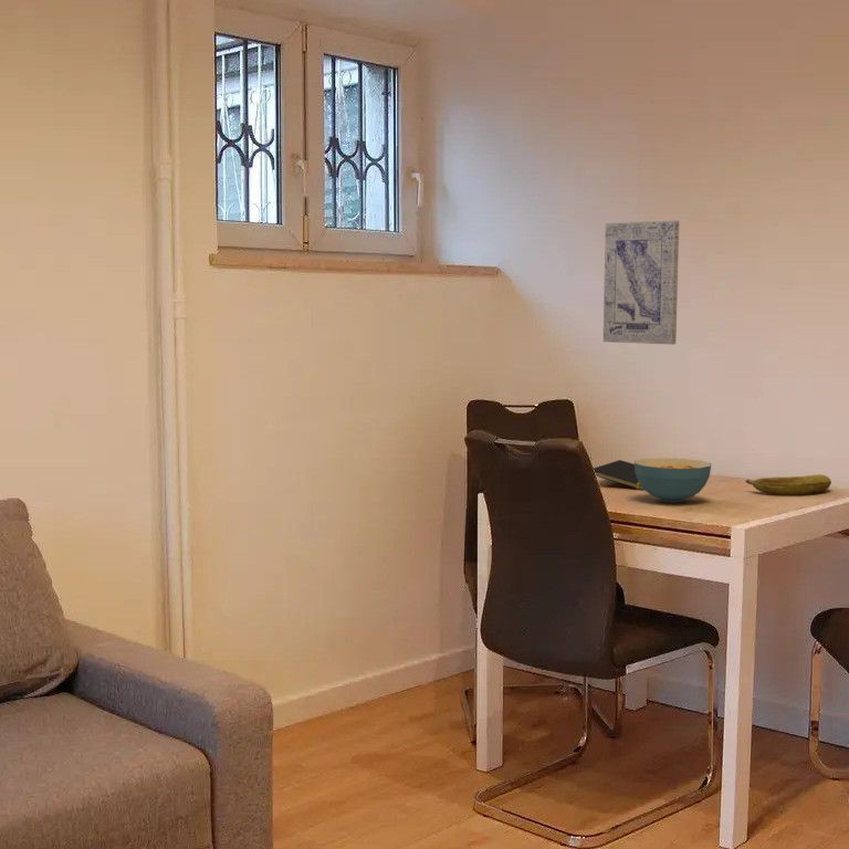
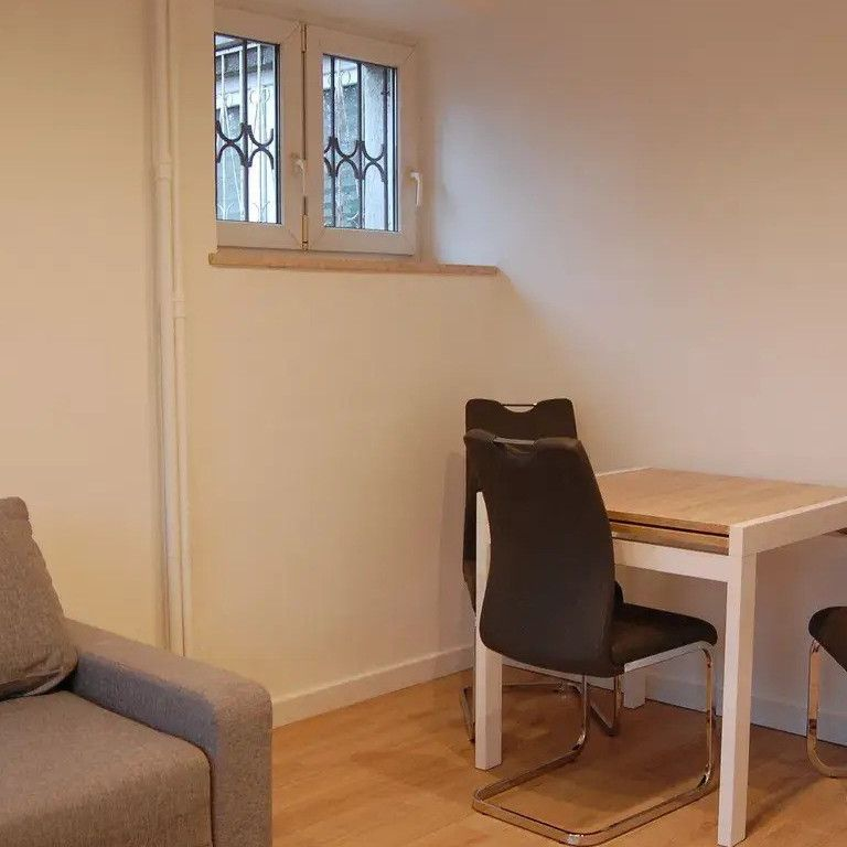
- cereal bowl (671, 481)
- wall art (640, 282)
- banana (788, 482)
- notepad (630, 474)
